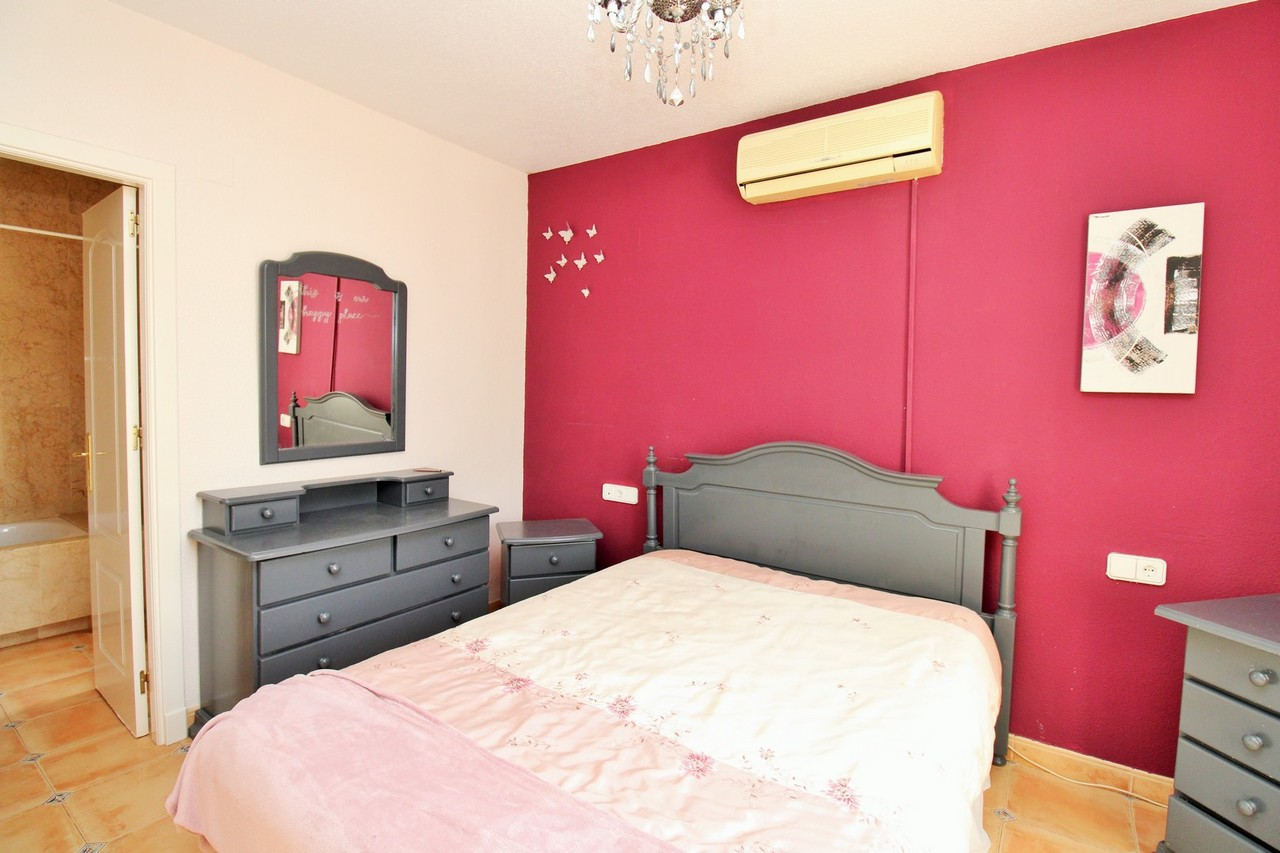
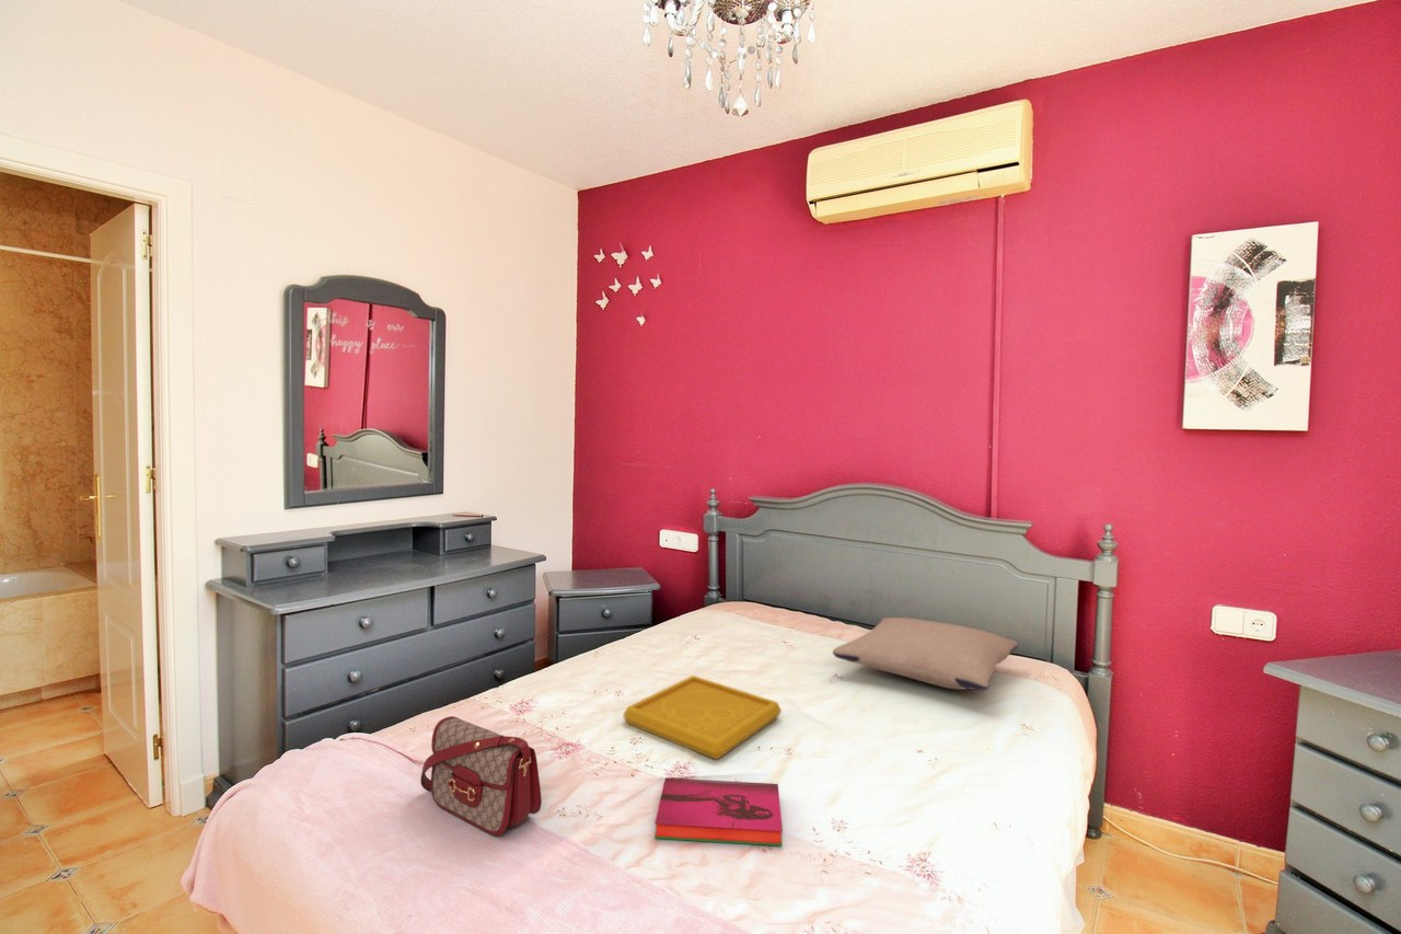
+ serving tray (703, 712)
+ pillow (927, 649)
+ hardback book (719, 809)
+ handbag (476, 766)
